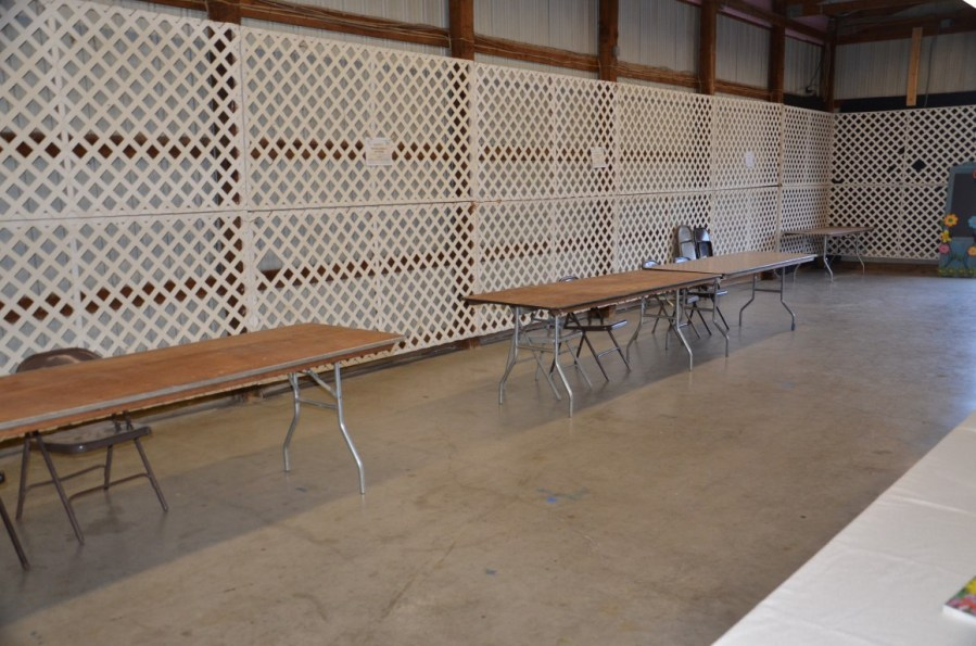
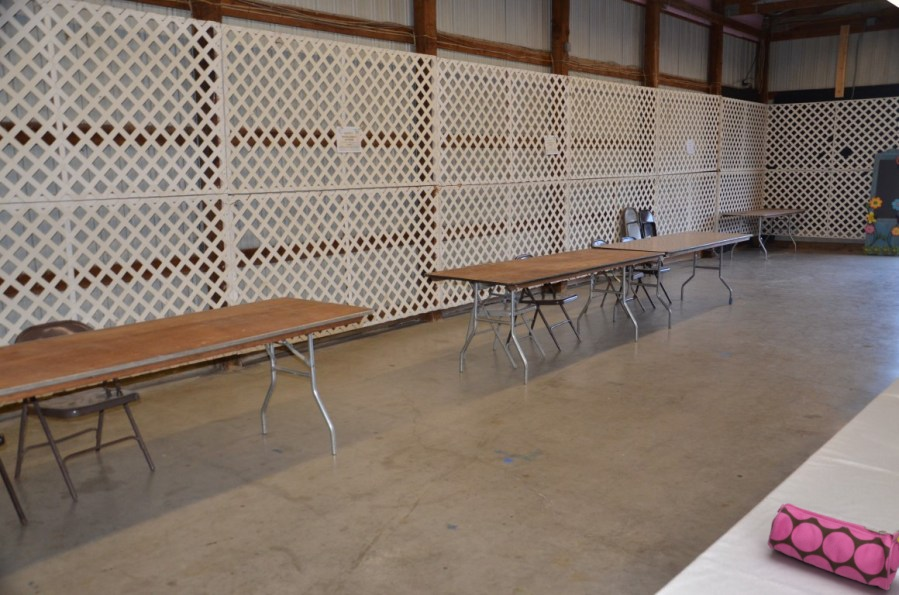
+ pencil case (832, 541)
